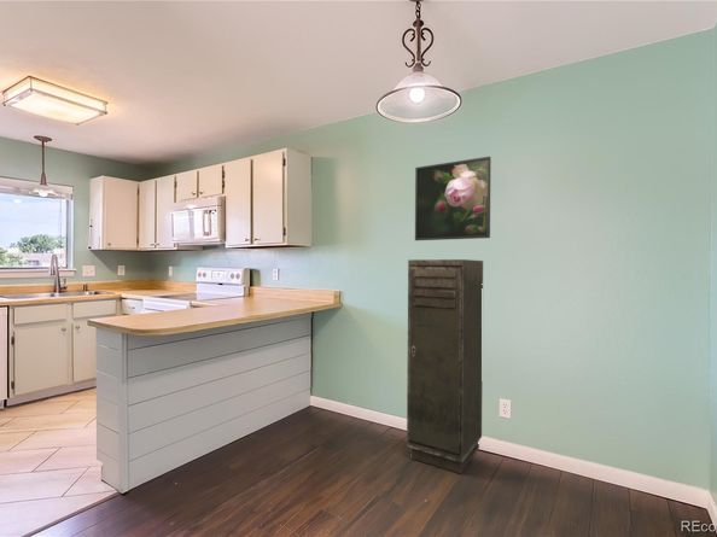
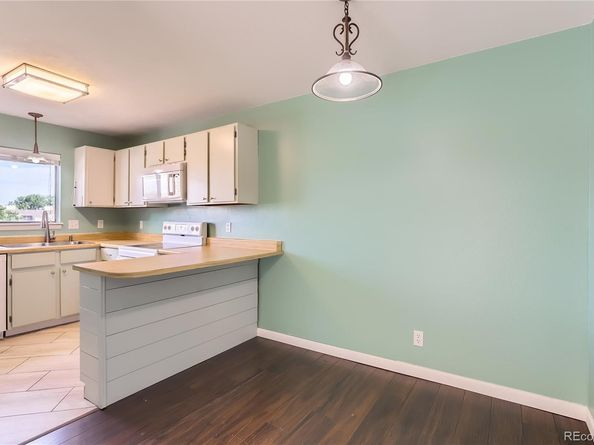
- storage cabinet (445, 357)
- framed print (450, 200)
